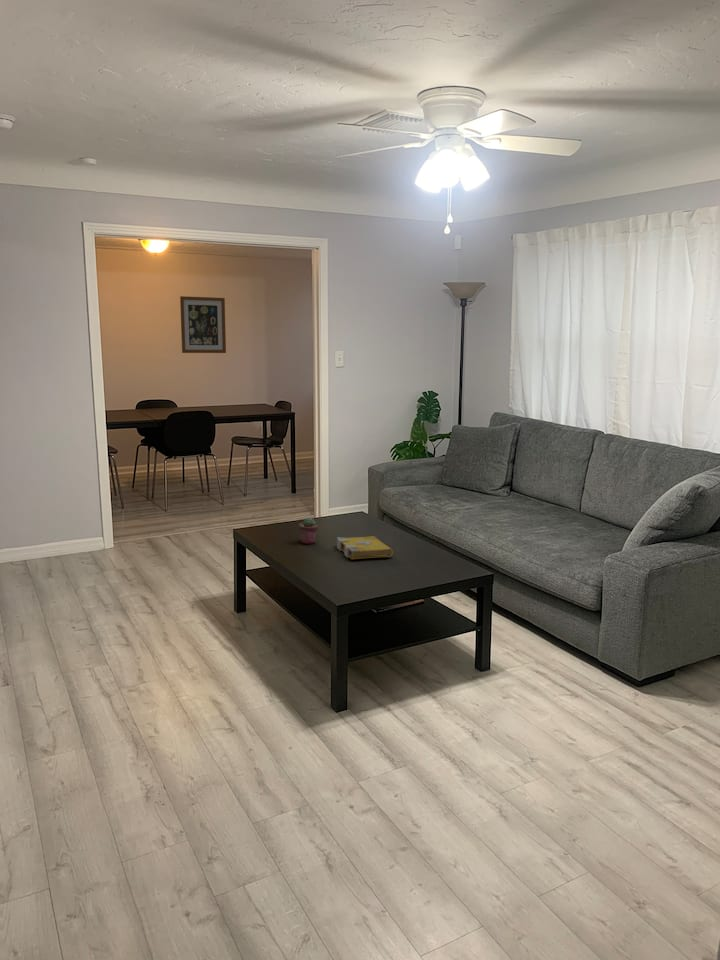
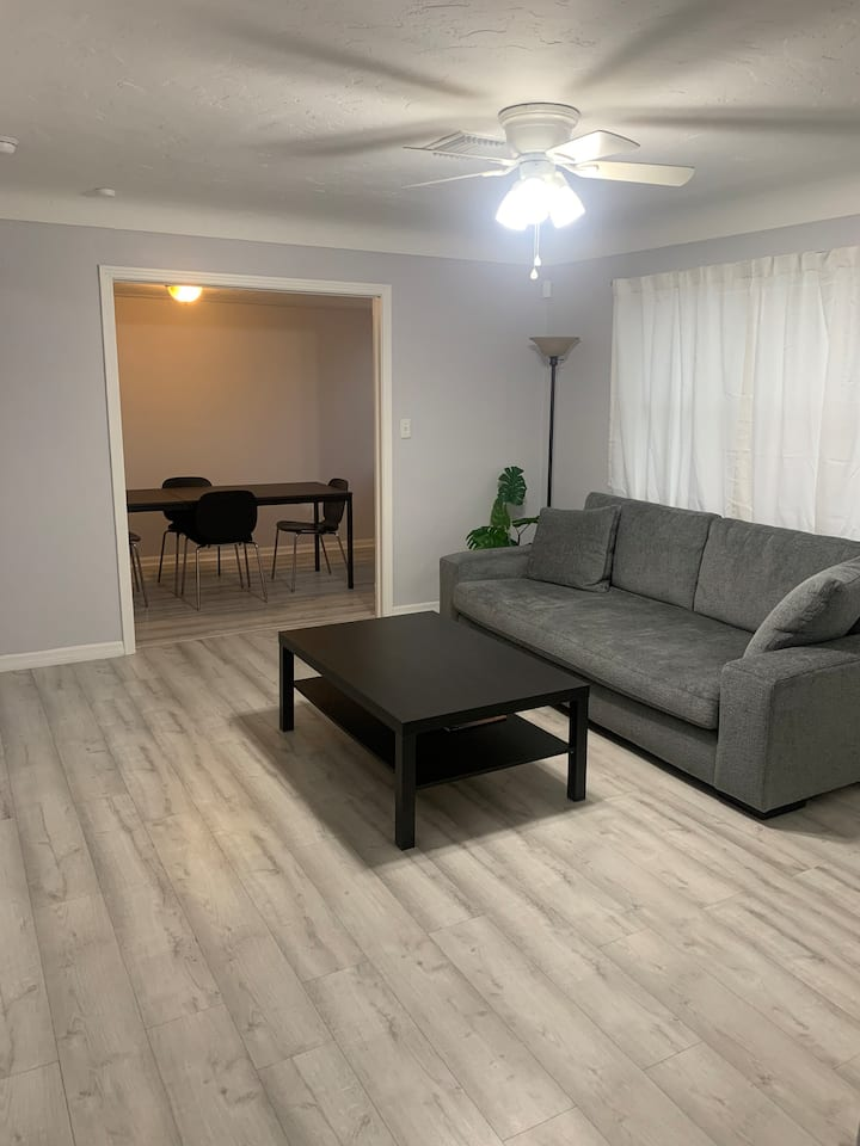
- spell book (362, 546)
- potted succulent (308, 530)
- wall art (203, 325)
